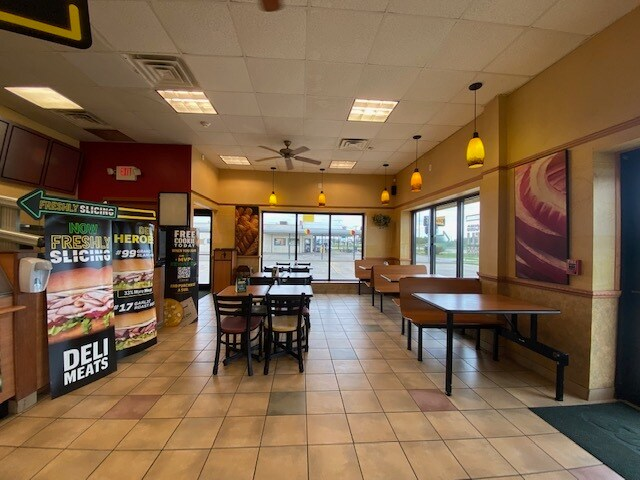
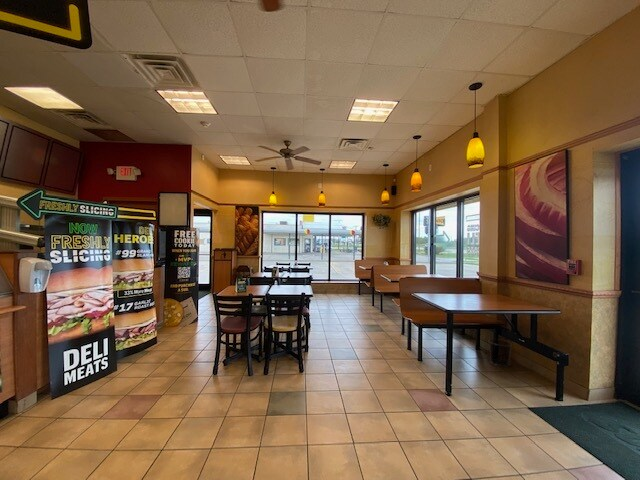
+ waste bin (499, 353)
